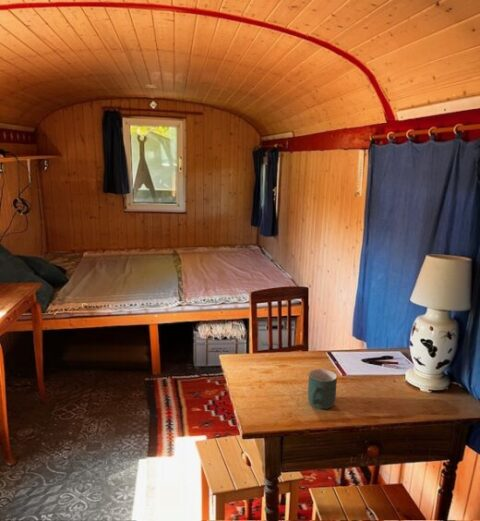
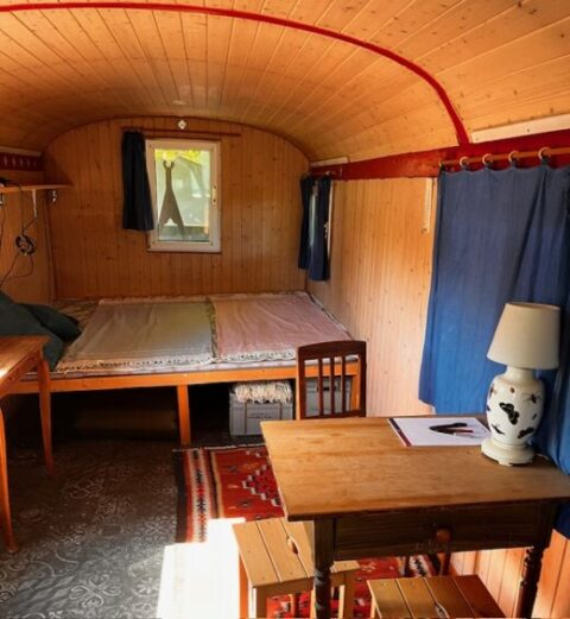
- mug (322, 391)
